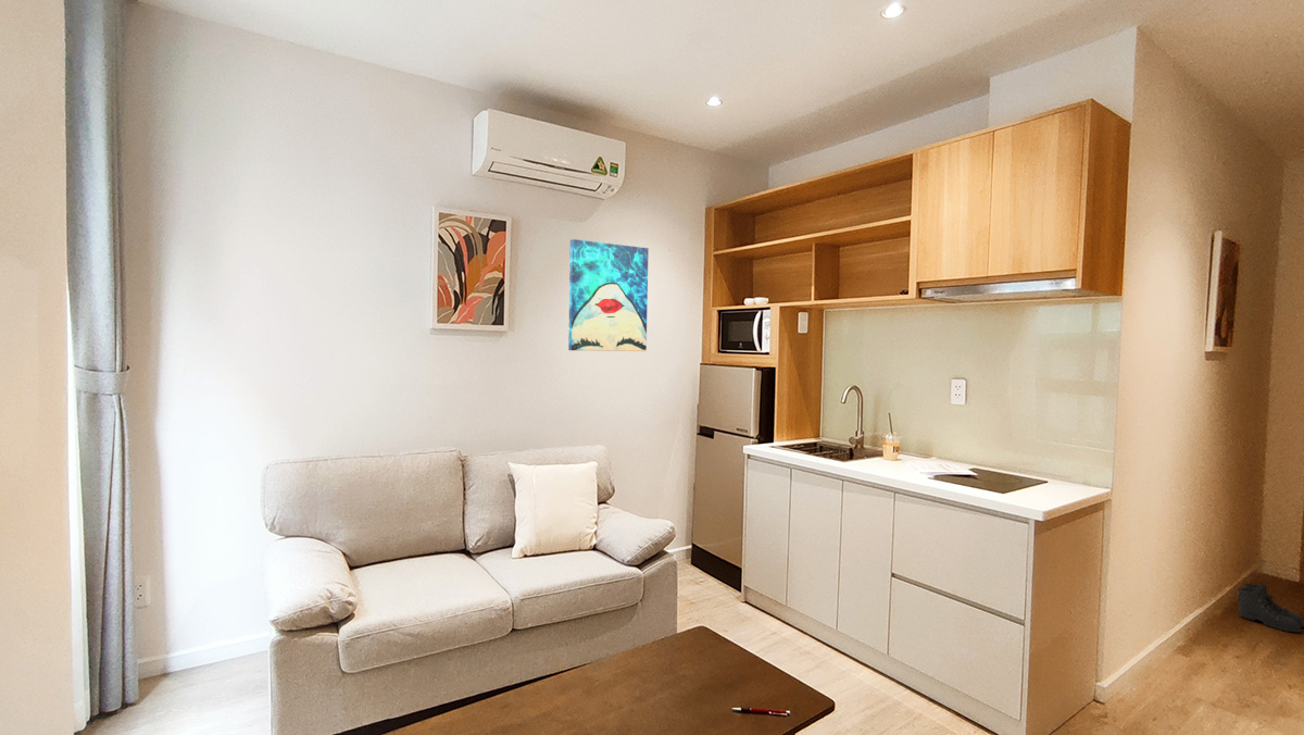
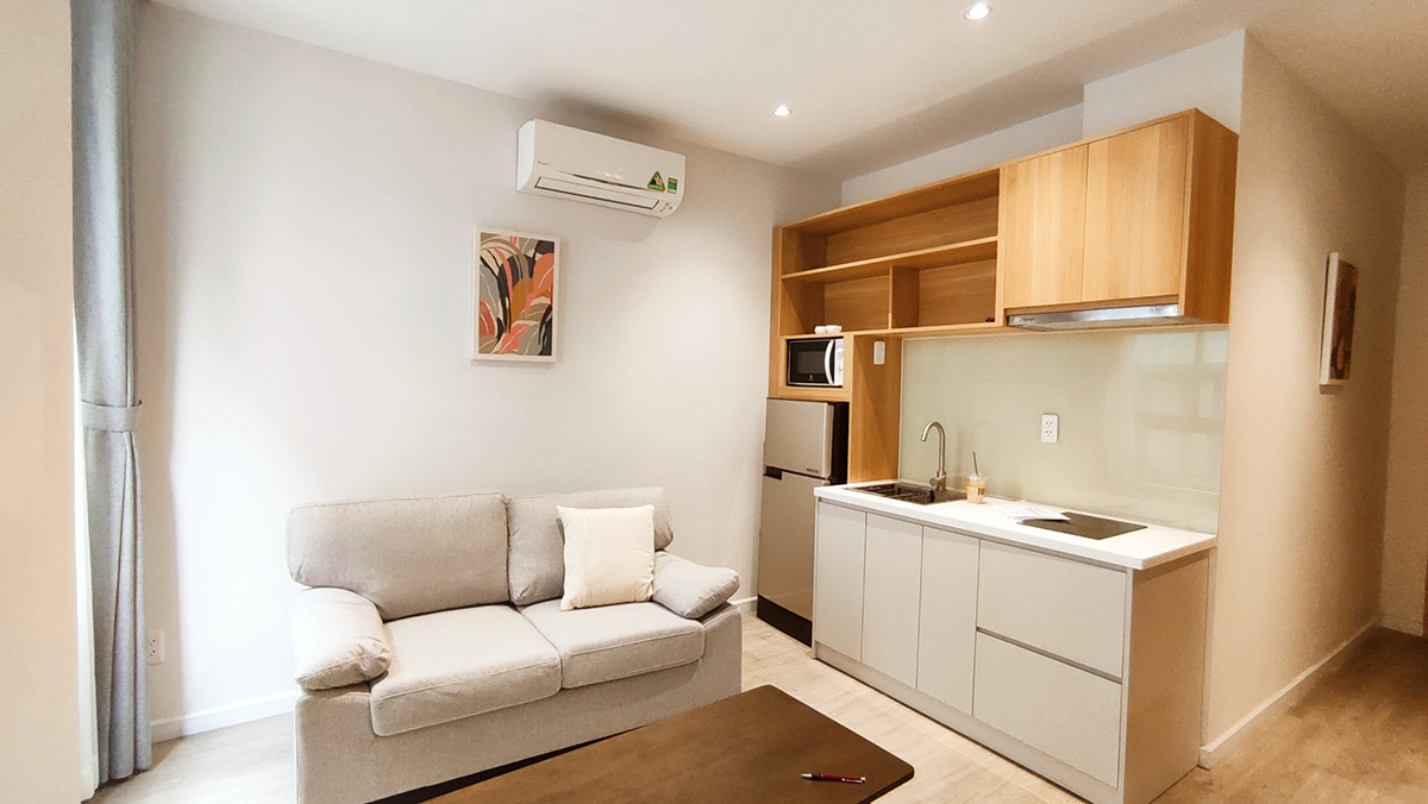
- wall art (610, 297)
- boots (1270, 605)
